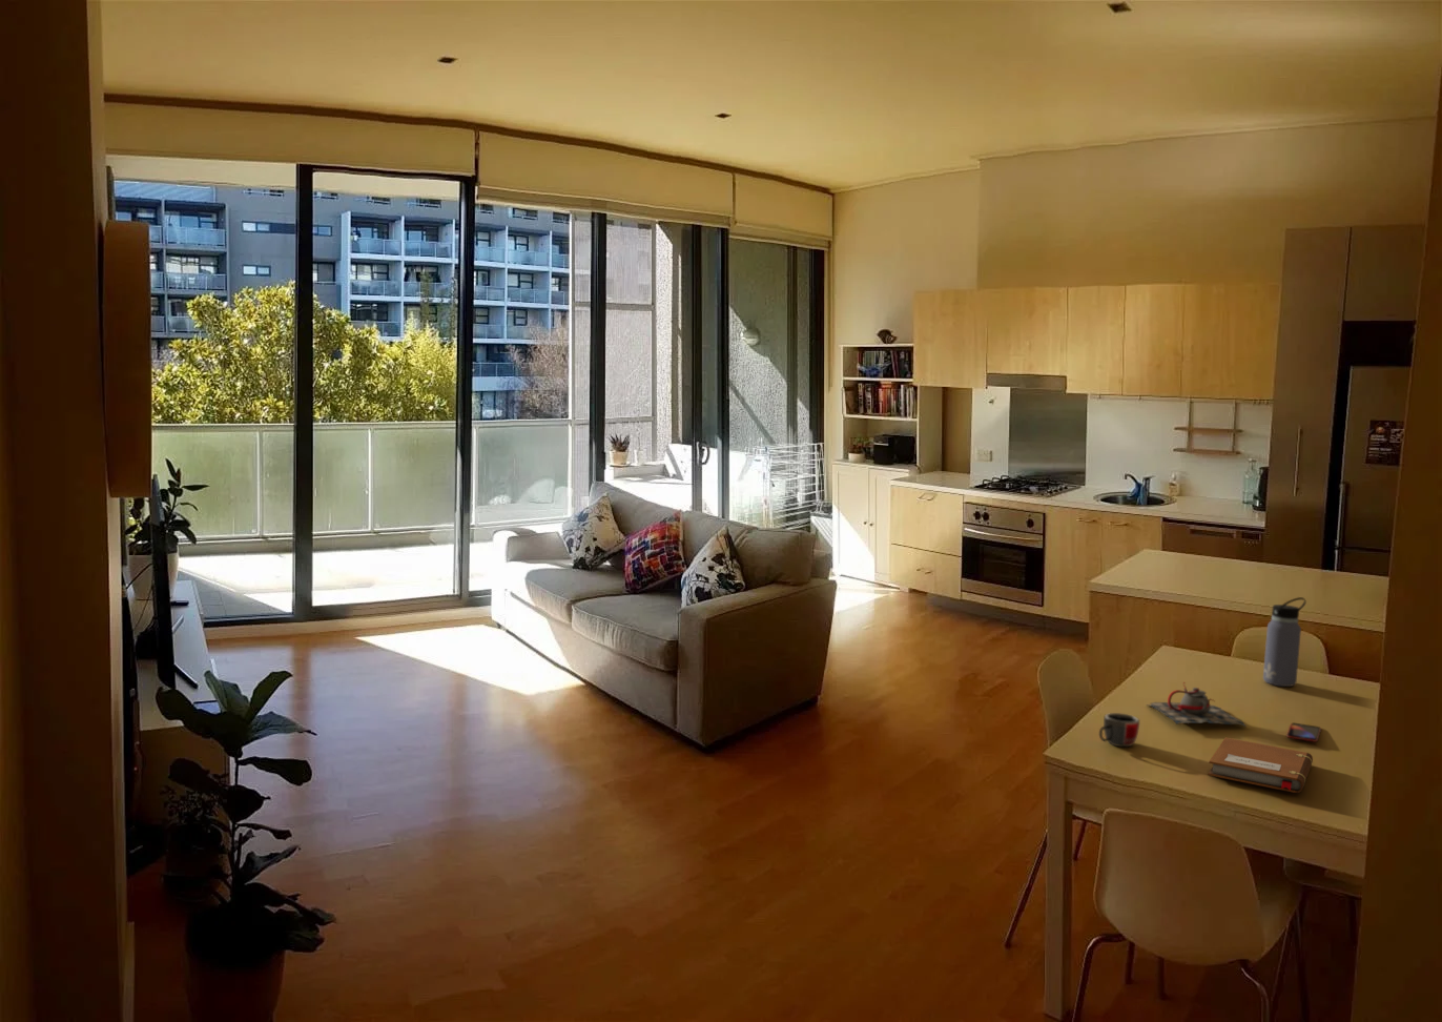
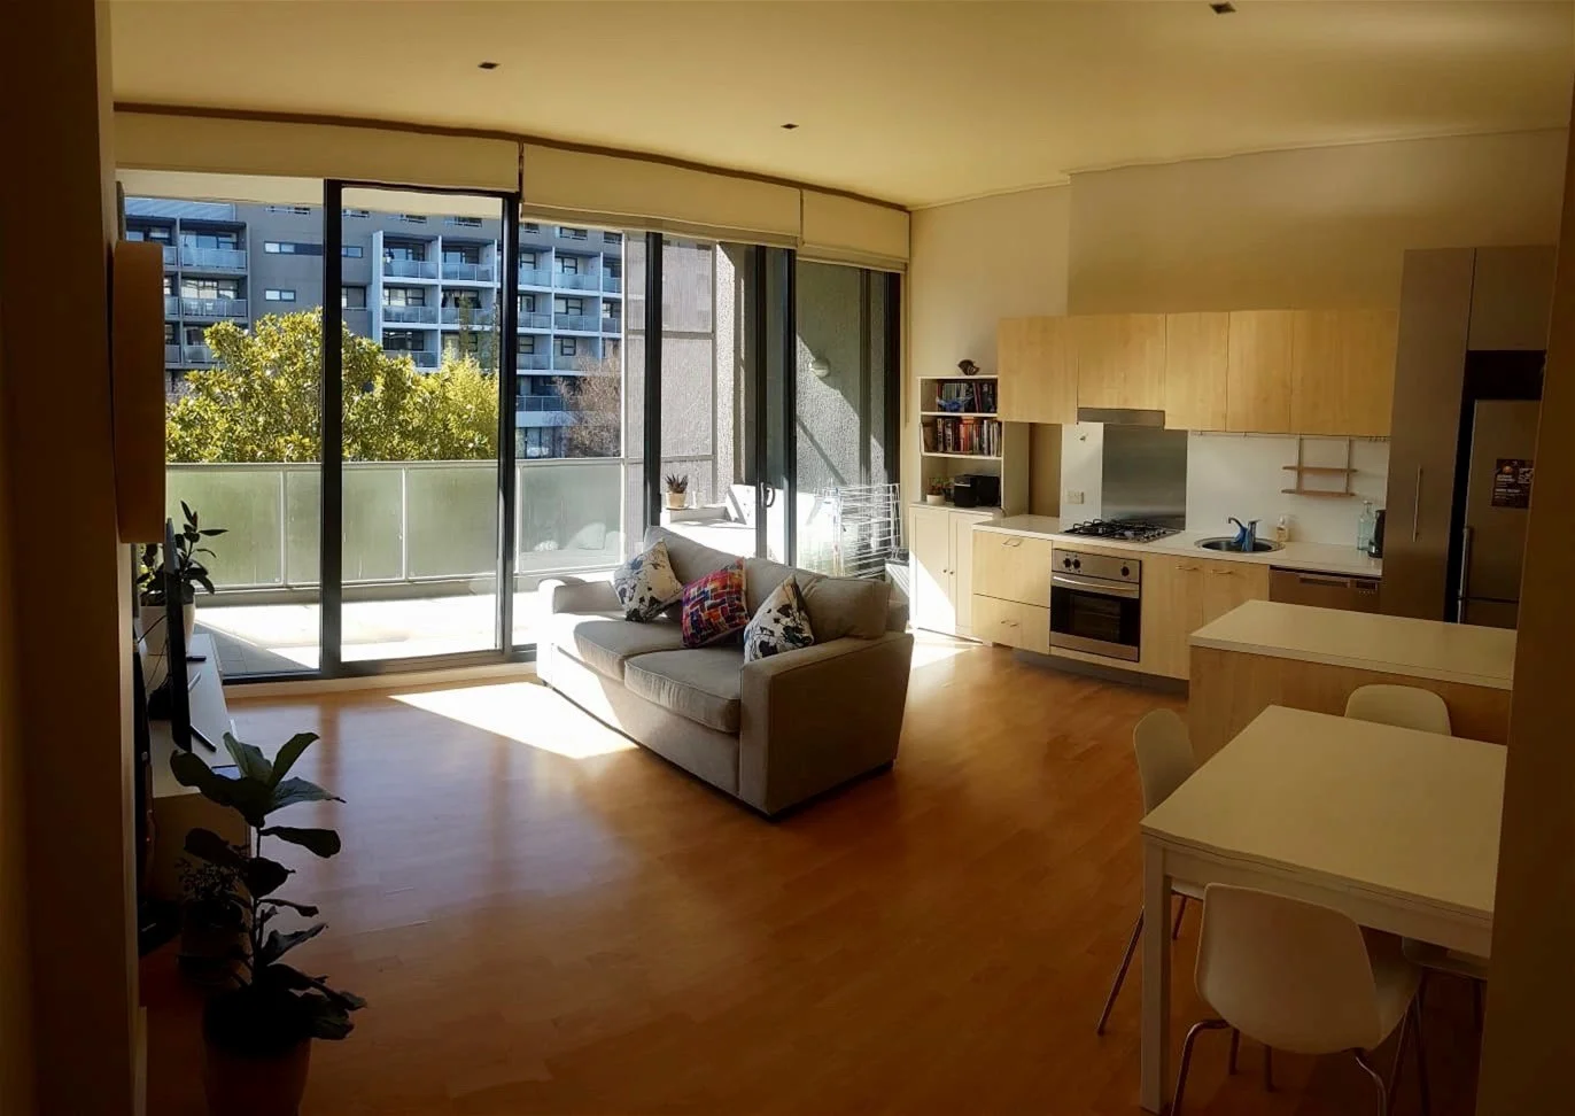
- teapot (1195, 701)
- notebook (1262, 764)
- water bottle (1283, 639)
- smartphone (1304, 732)
- mug (1116, 731)
